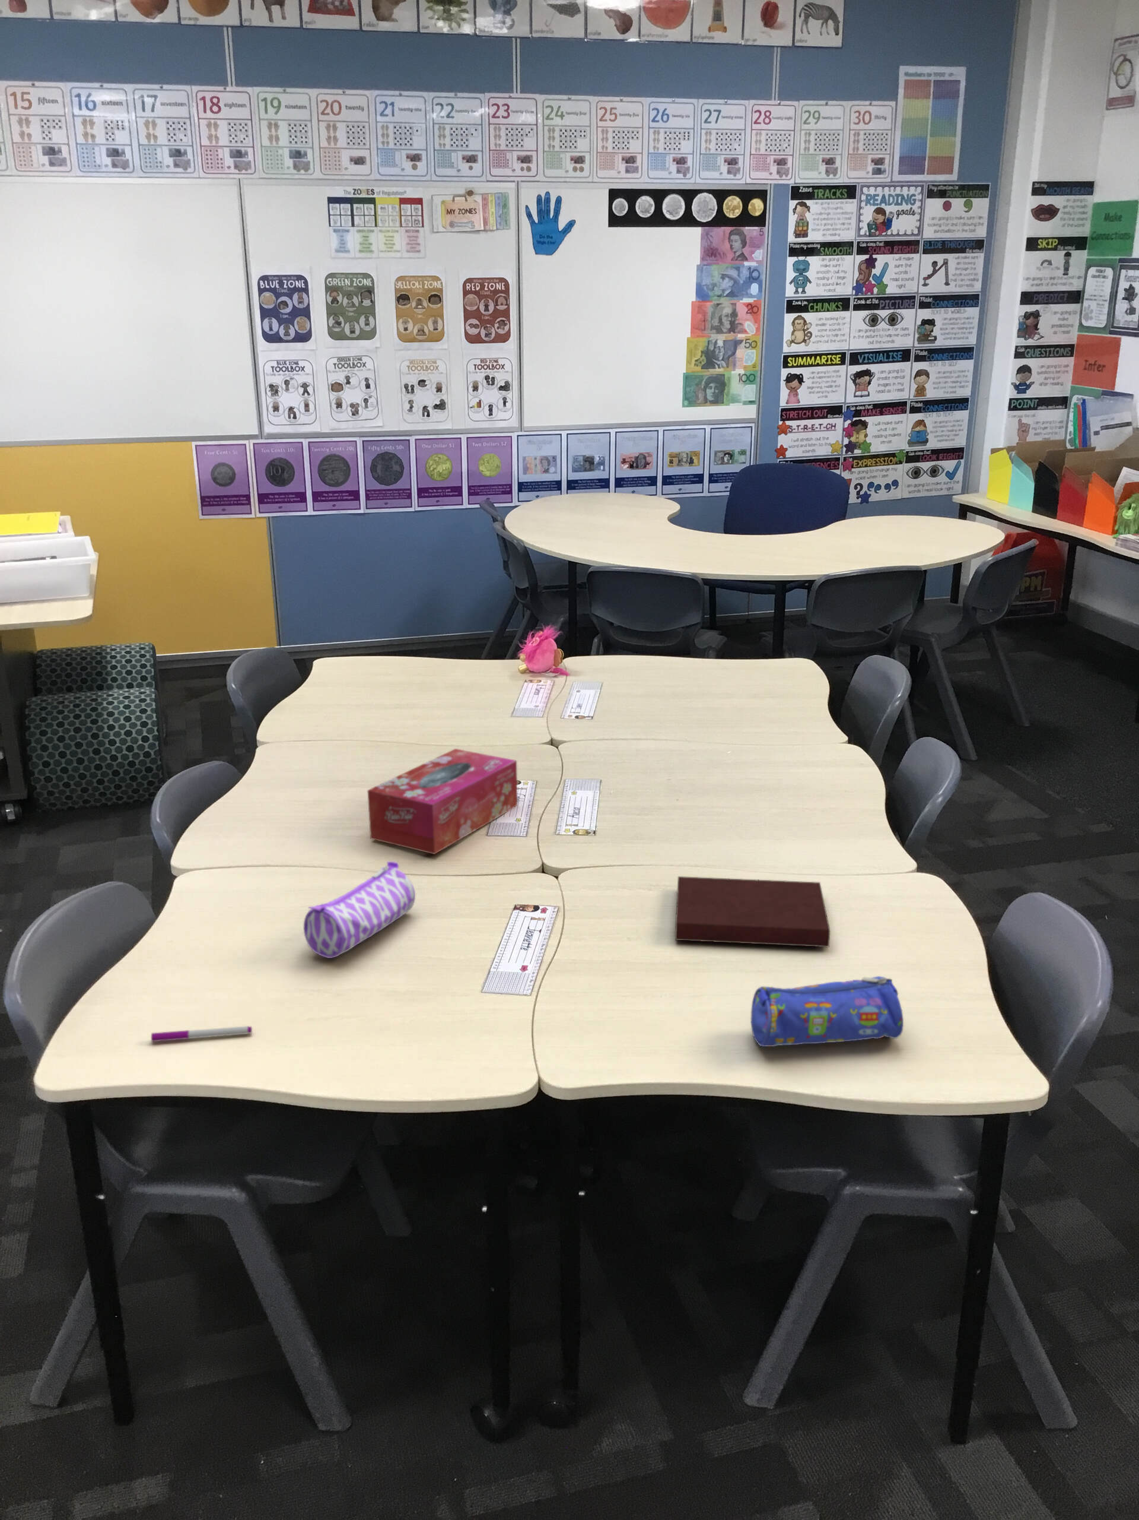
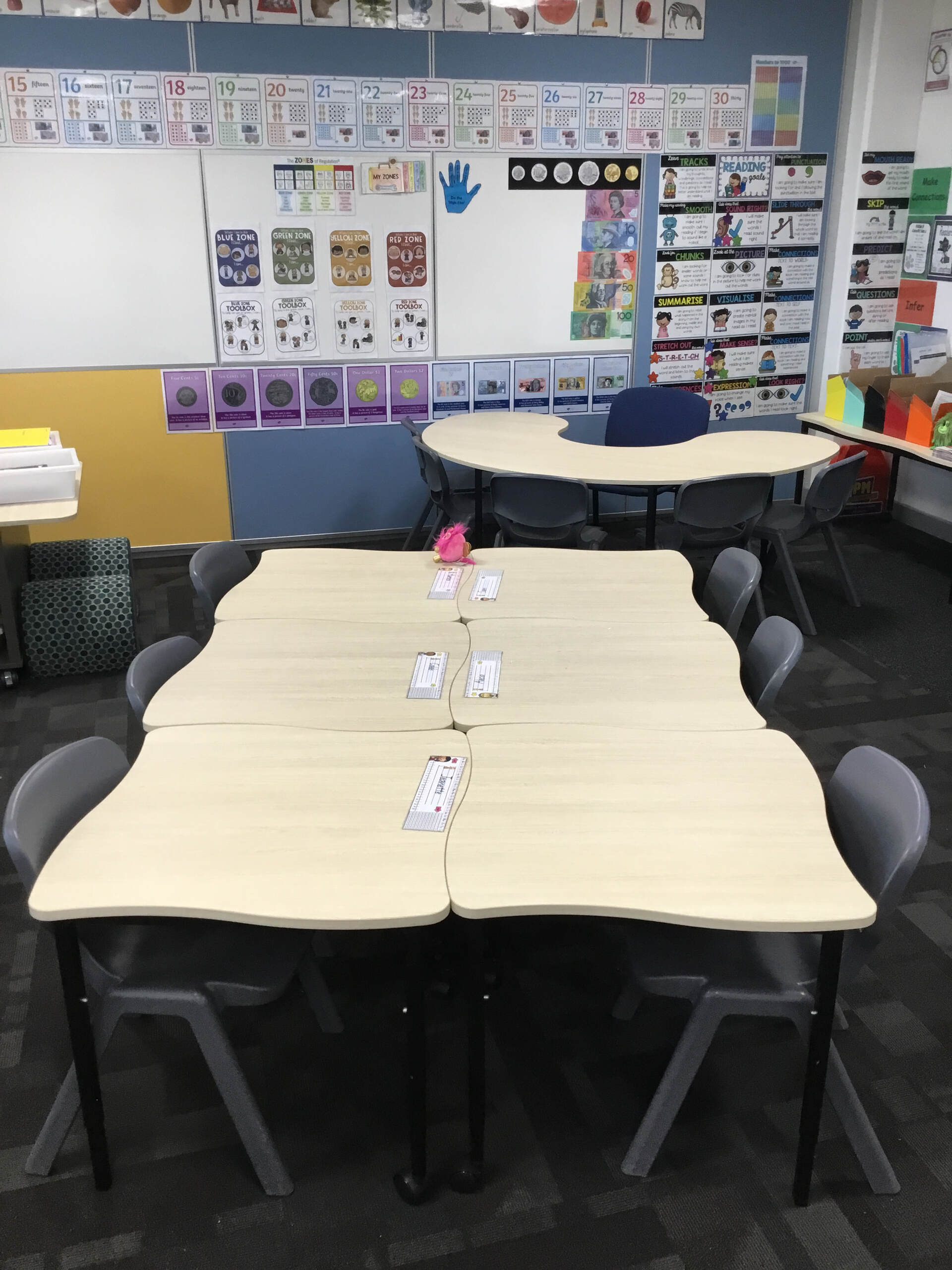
- pen (202, 1033)
- pencil case (361, 908)
- tissue box (445, 798)
- pencil case (828, 1010)
- notebook (750, 911)
